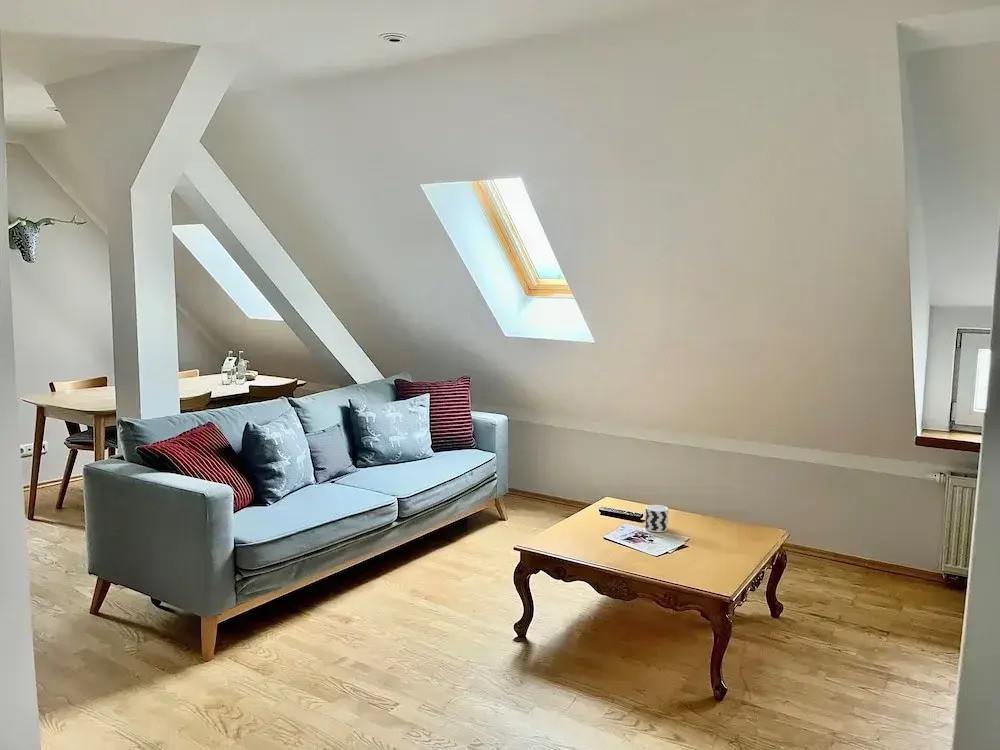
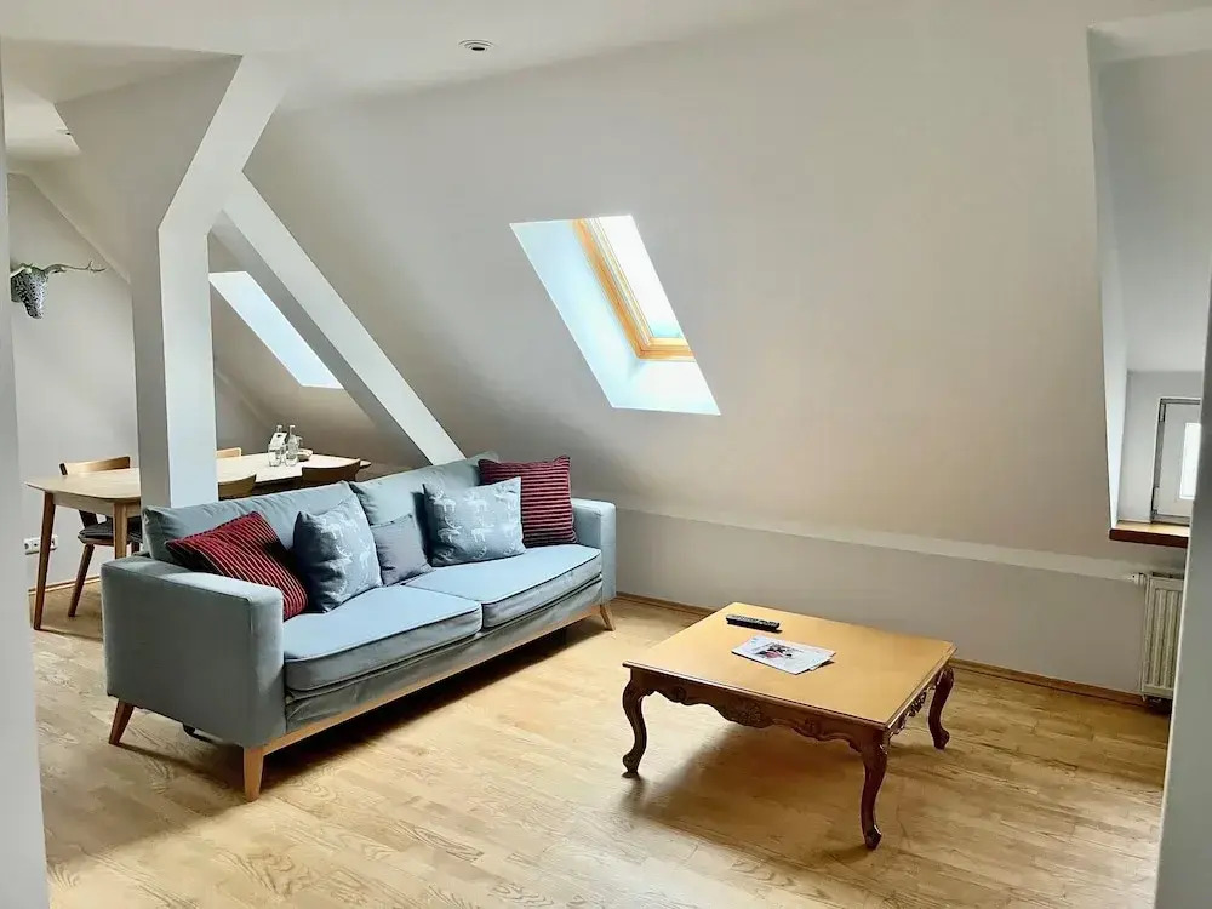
- cup (657, 517)
